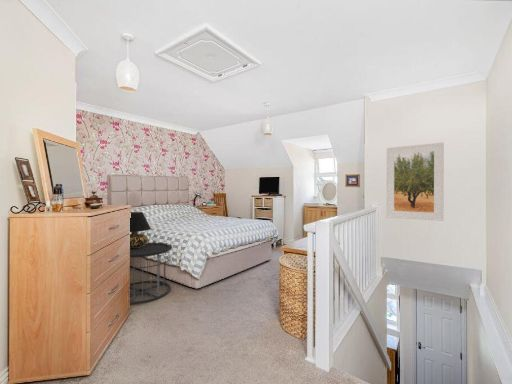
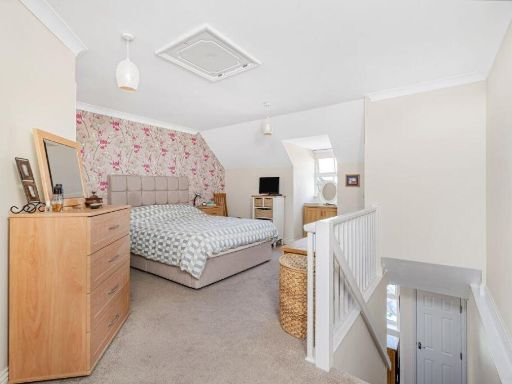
- table lamp (134, 229)
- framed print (413, 182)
- side table (142, 270)
